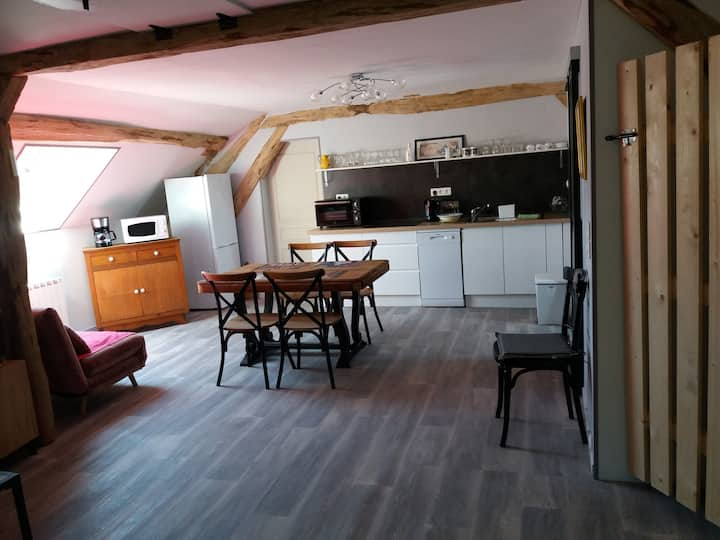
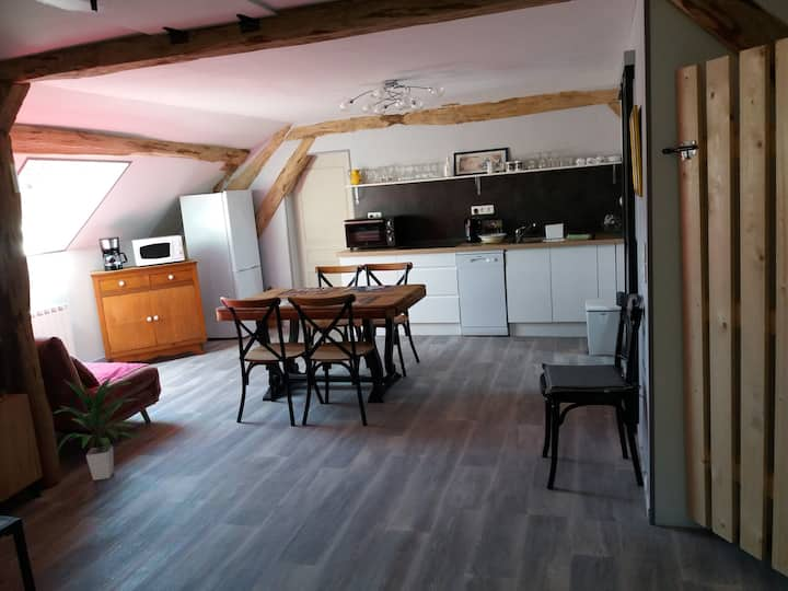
+ indoor plant (99, 426)
